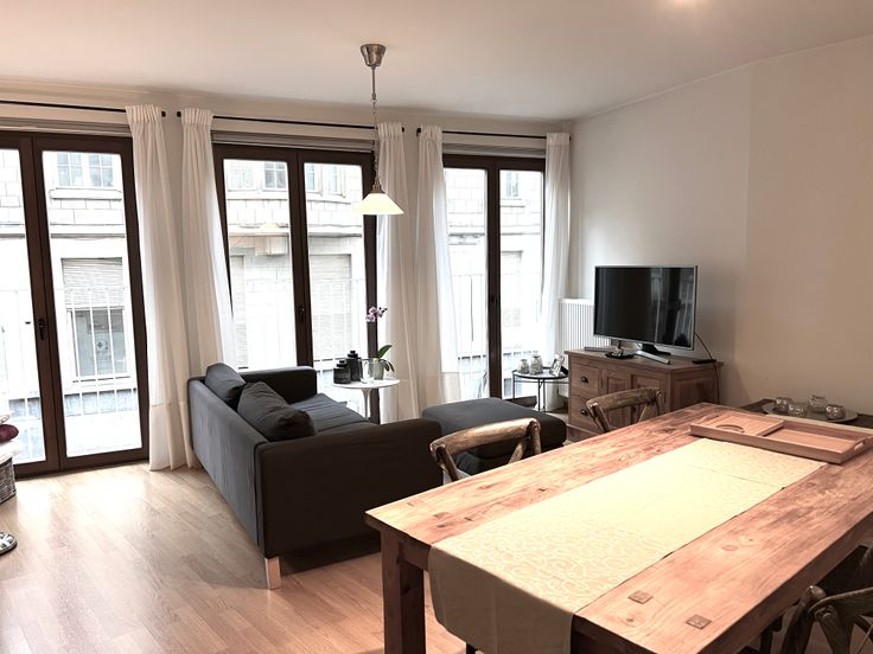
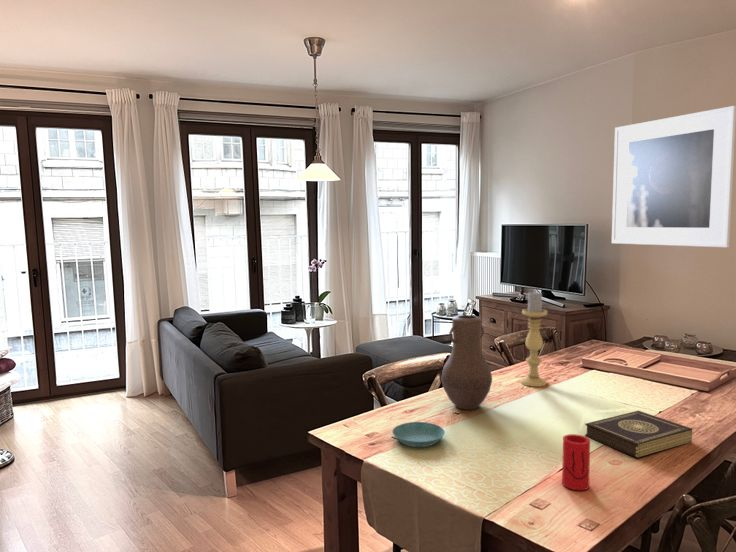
+ cup (576, 461)
+ book (637, 432)
+ saucer (418, 435)
+ vase (466, 361)
+ candle holder (534, 337)
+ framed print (667, 182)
